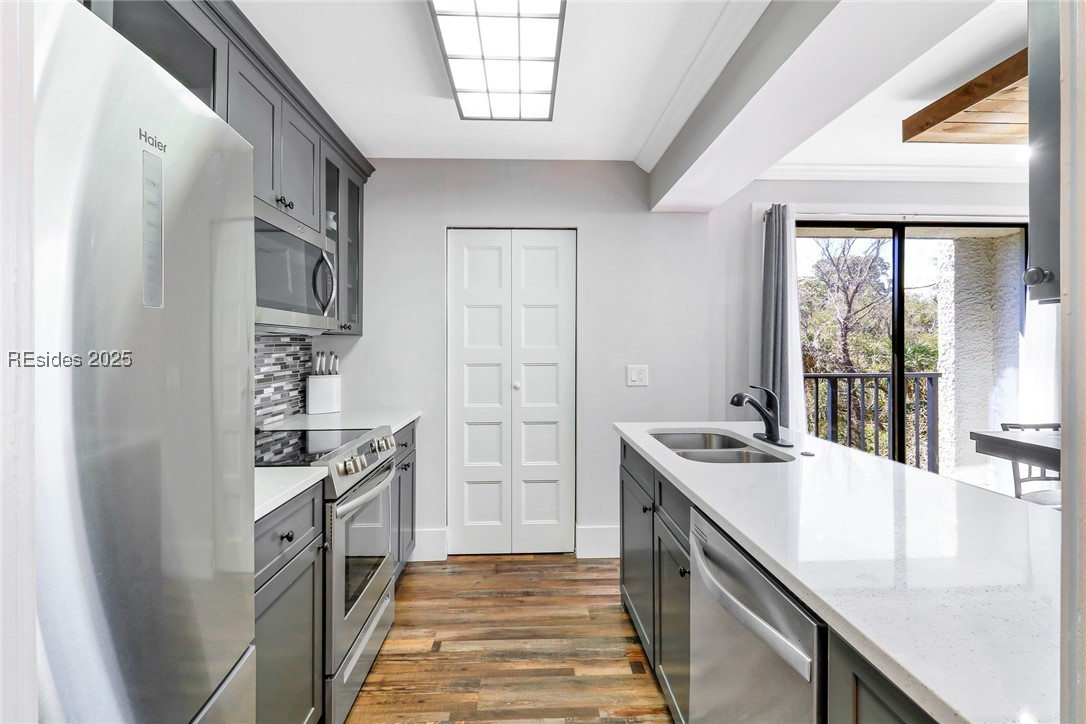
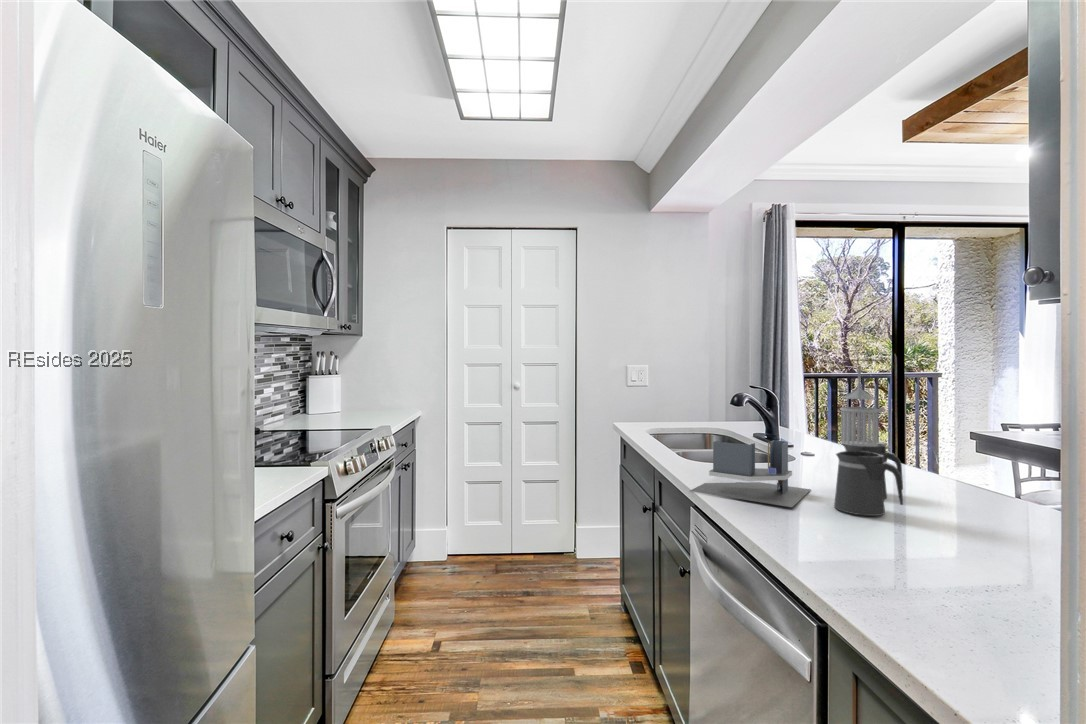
+ coffee maker (869, 430)
+ utensil holder (750, 465)
